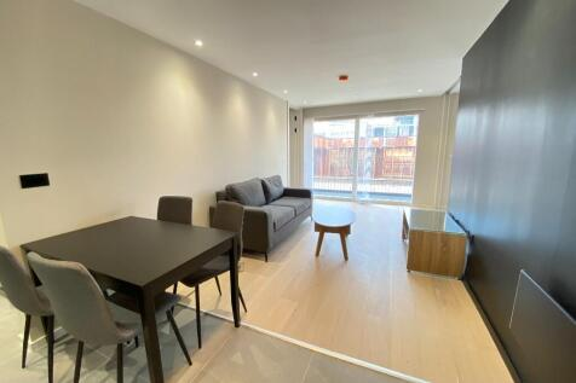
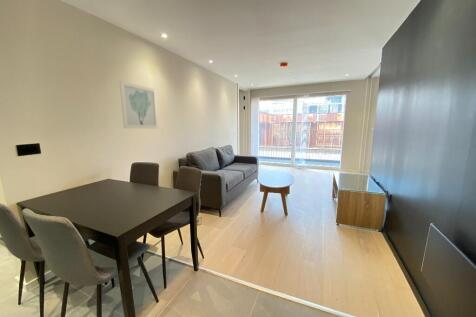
+ wall art (141, 107)
